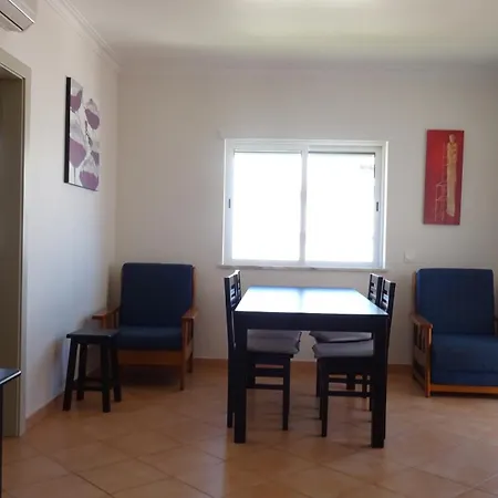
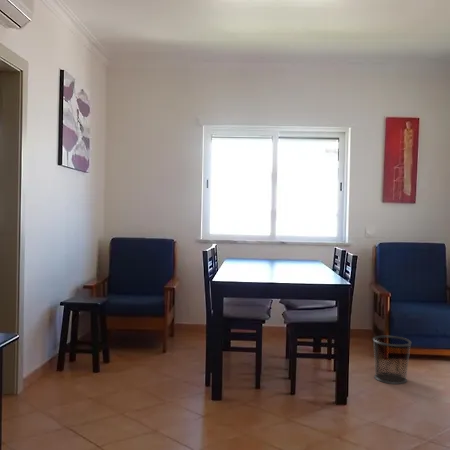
+ waste bin (391, 359)
